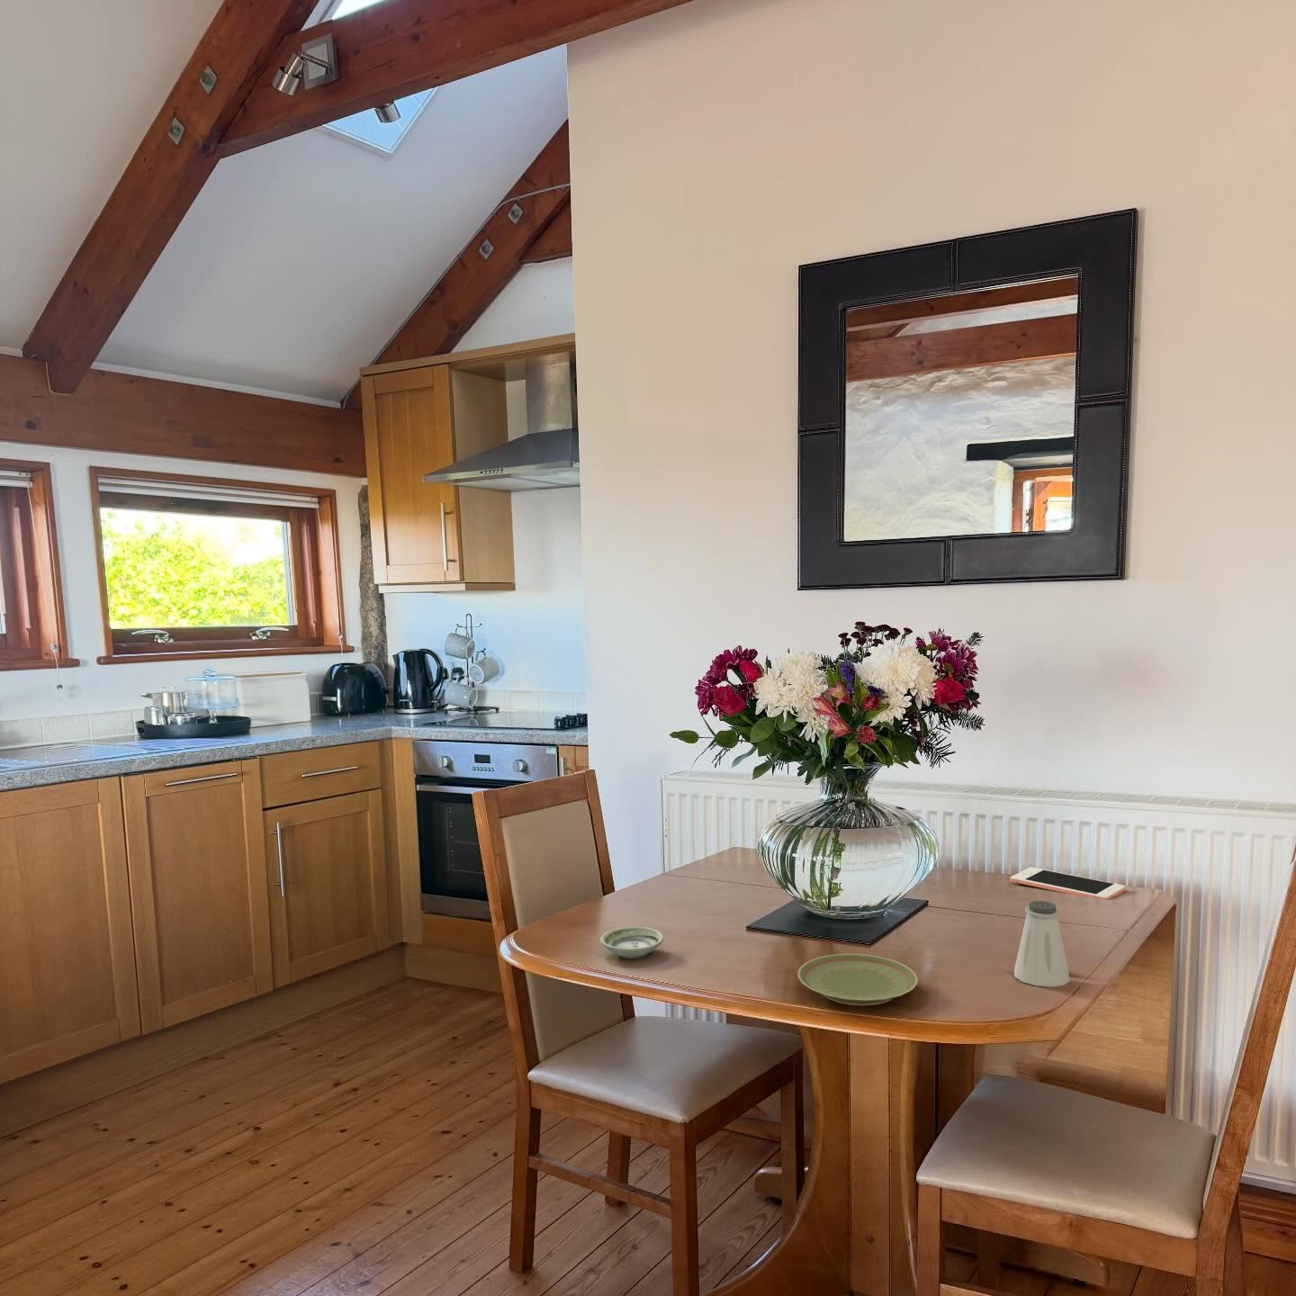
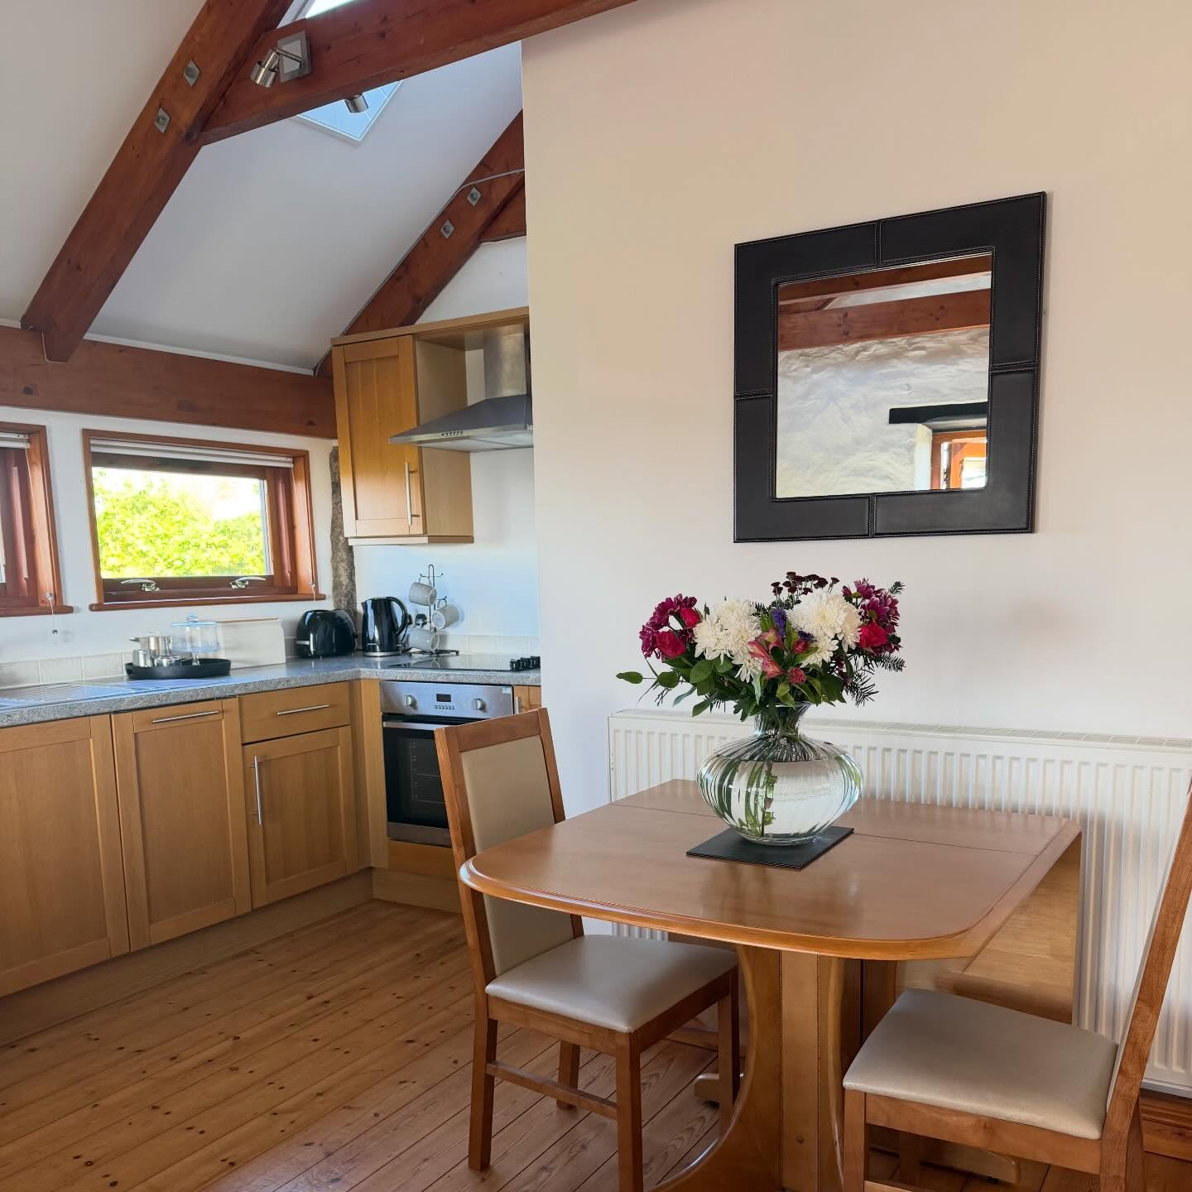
- saltshaker (1041, 940)
- plate (857, 981)
- saucer (631, 944)
- cell phone (1067, 883)
